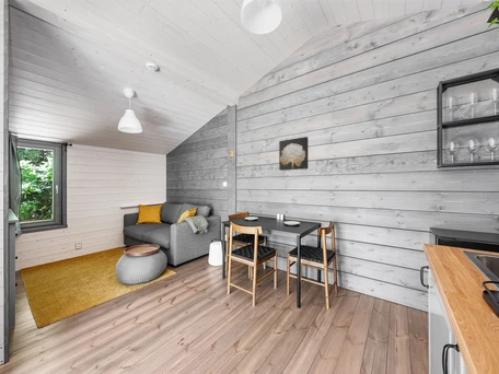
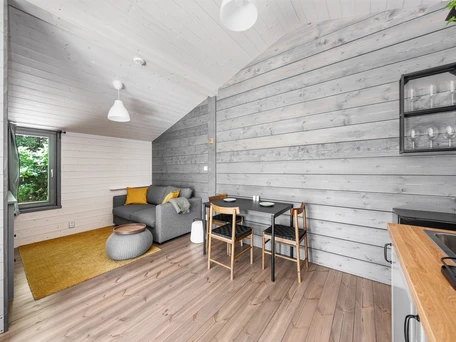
- wall art (292, 154)
